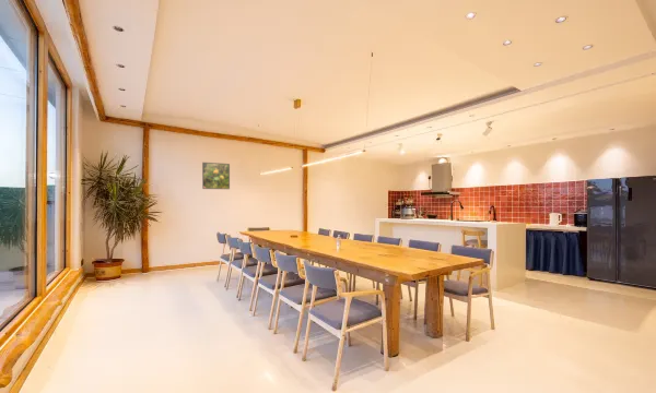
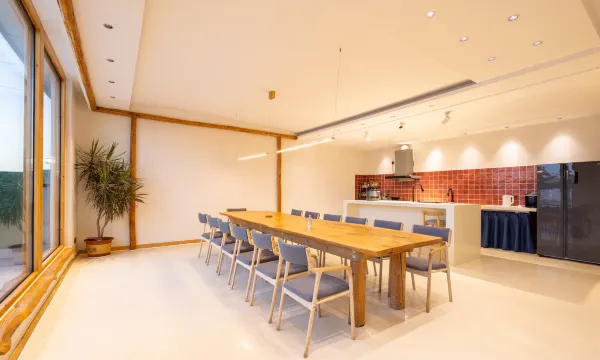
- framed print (215, 176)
